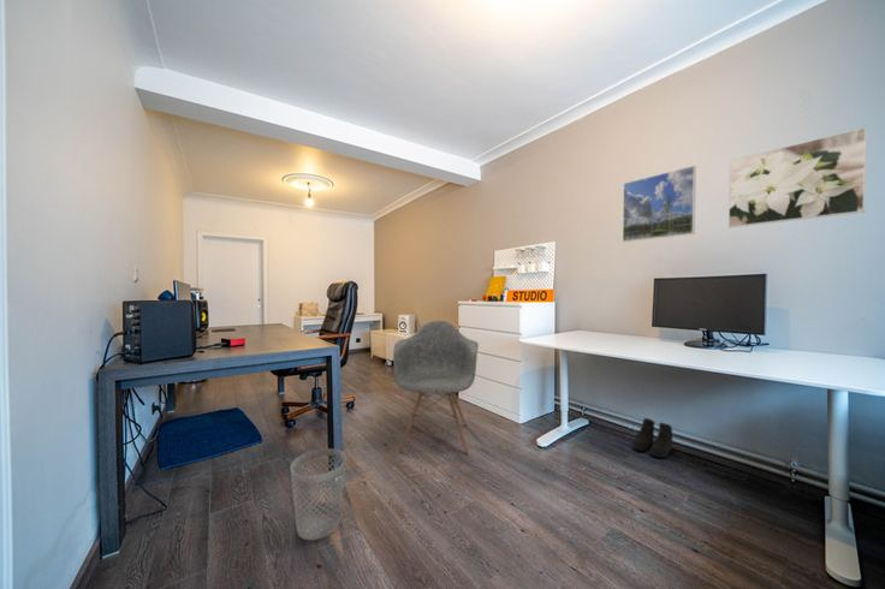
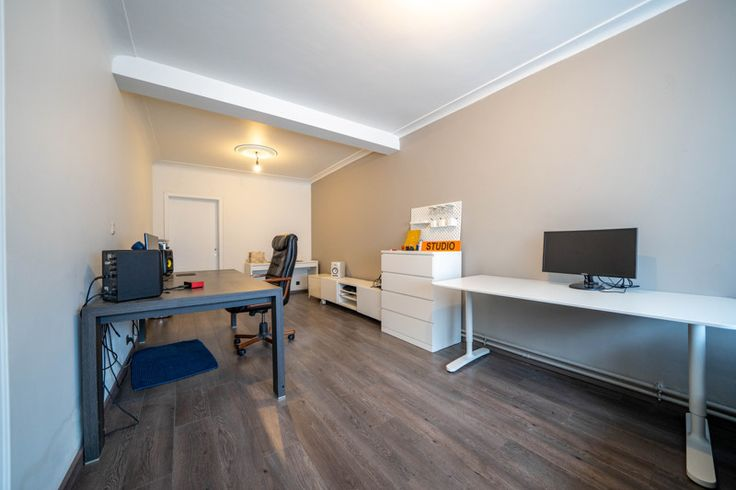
- boots (652, 435)
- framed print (789, 183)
- armchair (435, 380)
- wastebasket (319, 493)
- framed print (655, 207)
